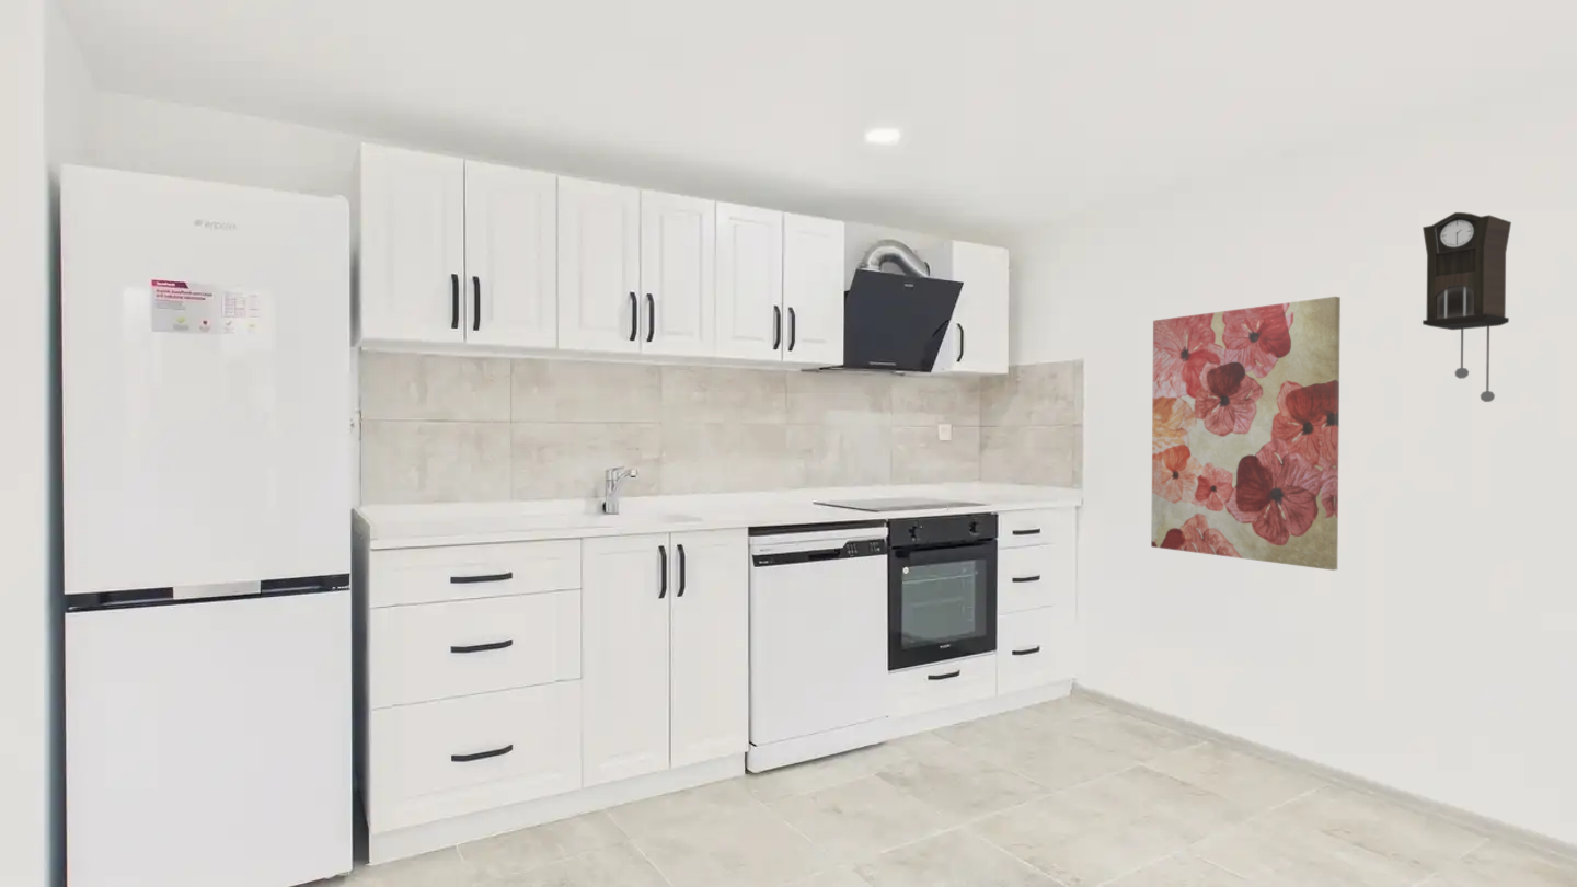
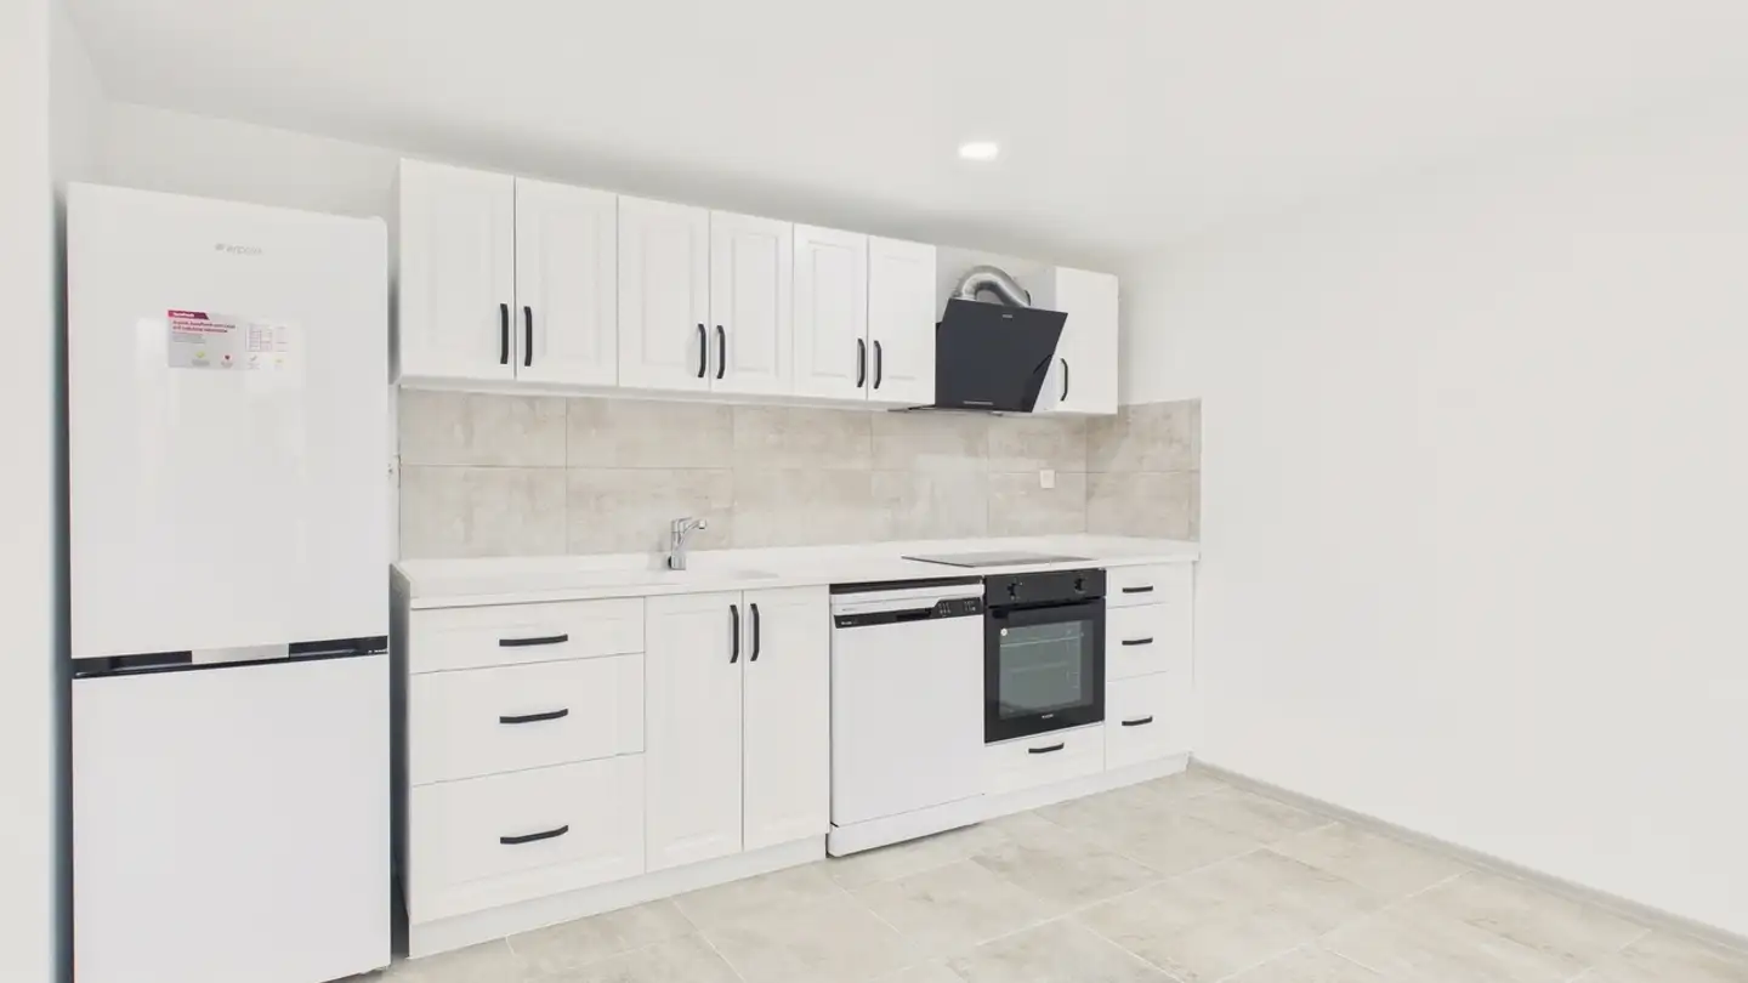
- pendulum clock (1465, 308)
- wall art (1236, 434)
